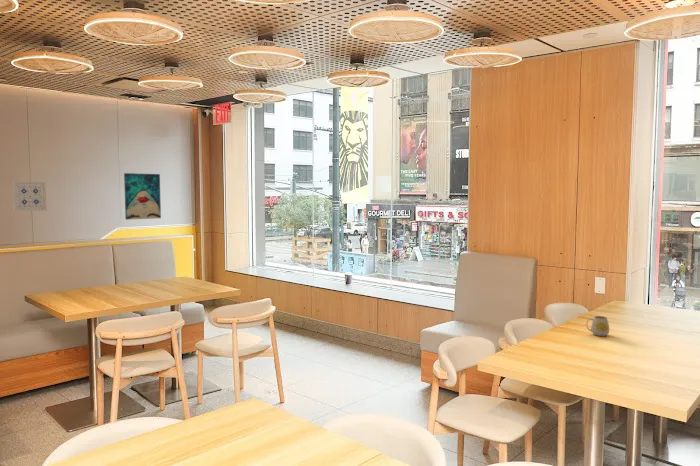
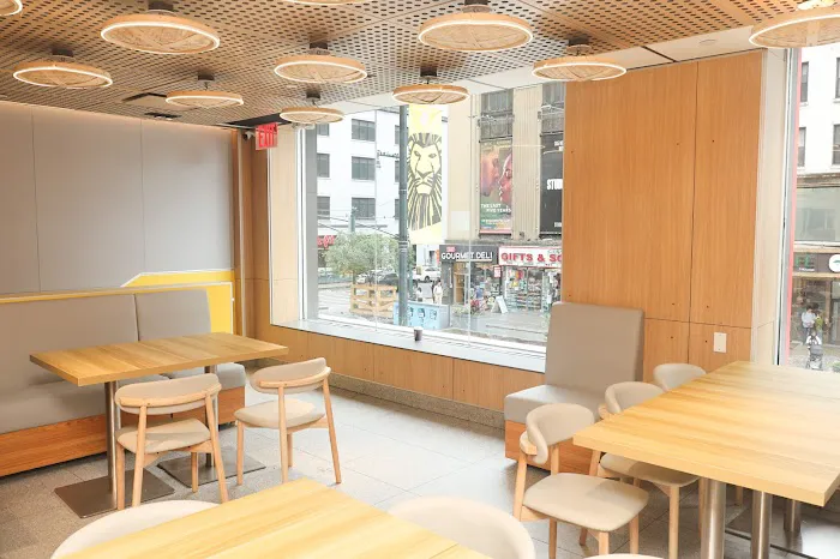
- wall art (142, 196)
- wall art (29, 196)
- mug (597, 325)
